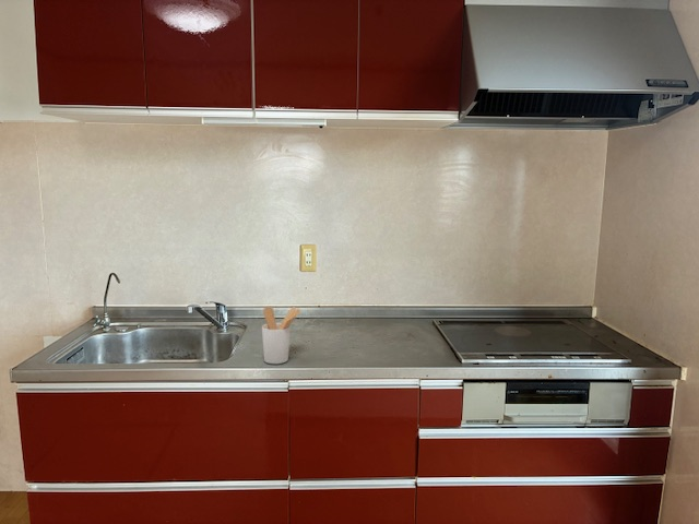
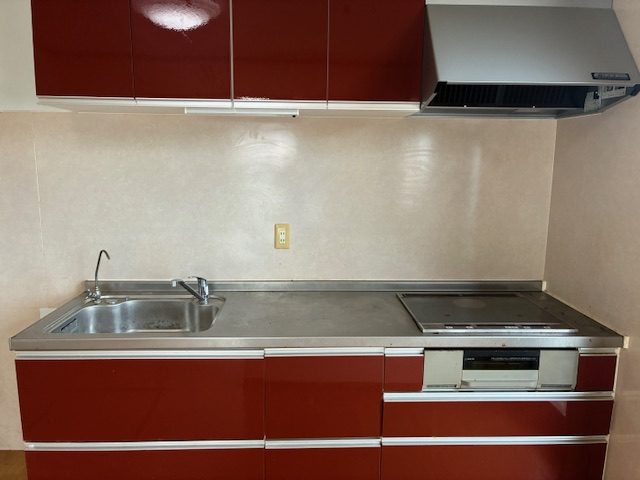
- utensil holder (282, 333)
